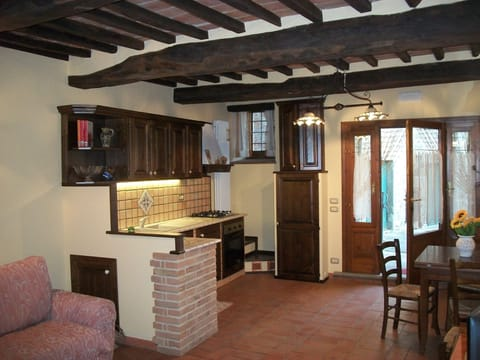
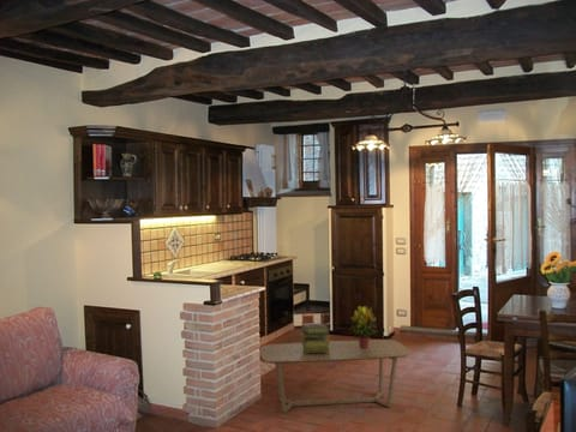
+ coffee table (334, 360)
+ potted plant (362, 326)
+ stack of books (314, 336)
